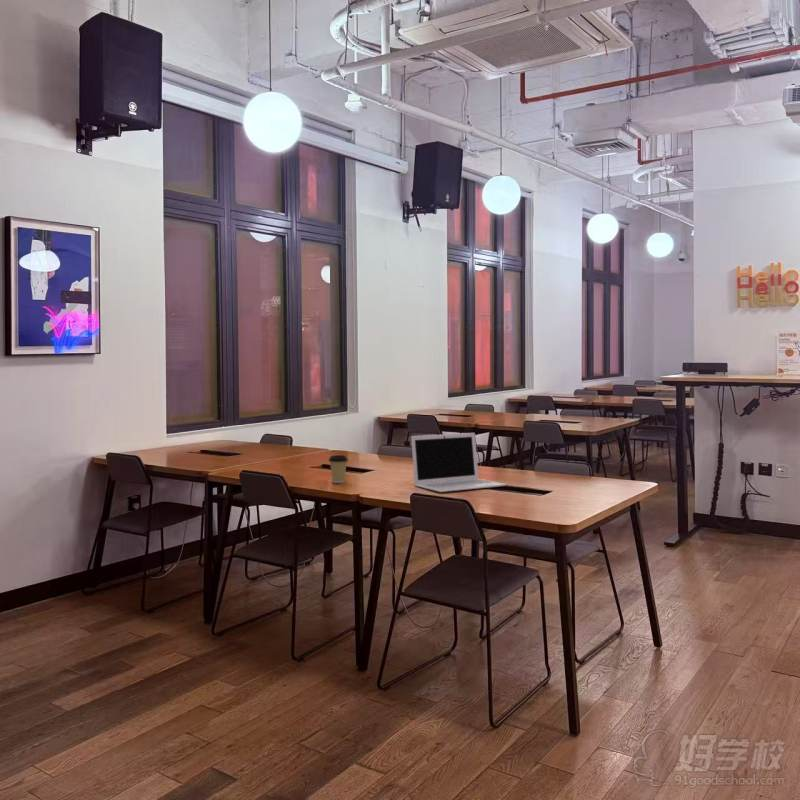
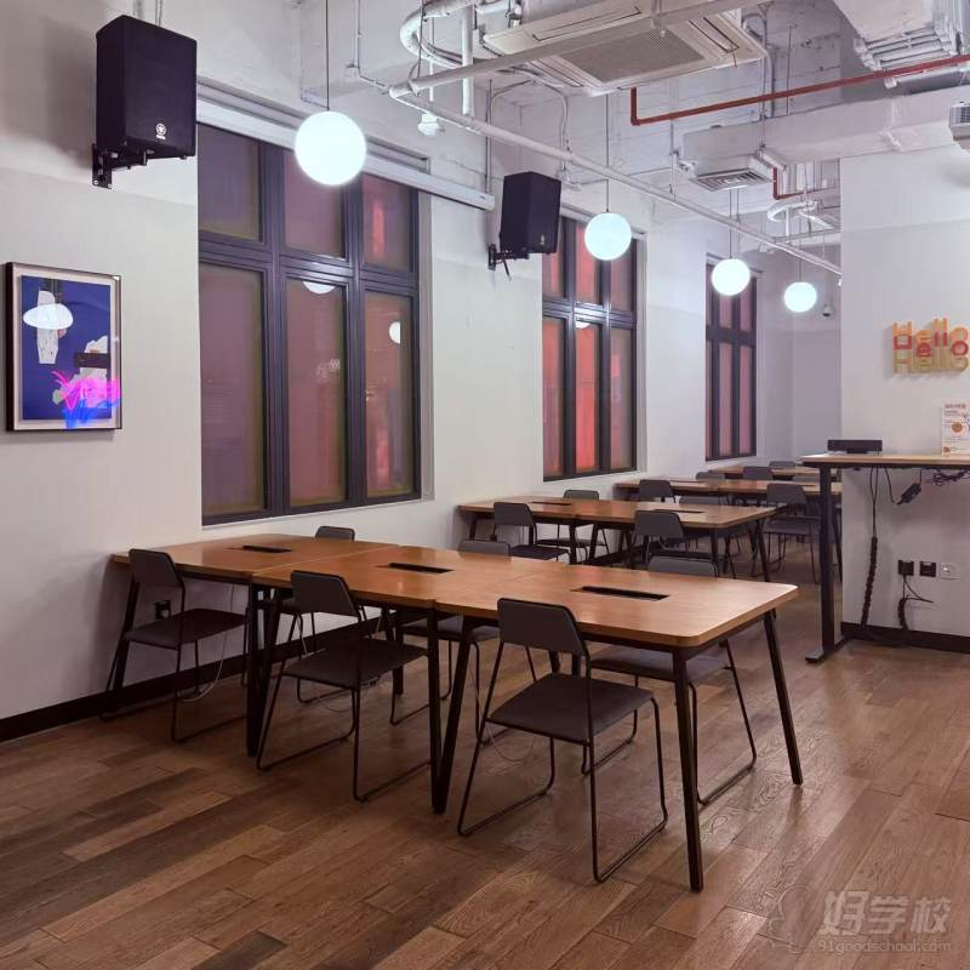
- laptop (458, 460)
- coffee cup (338, 469)
